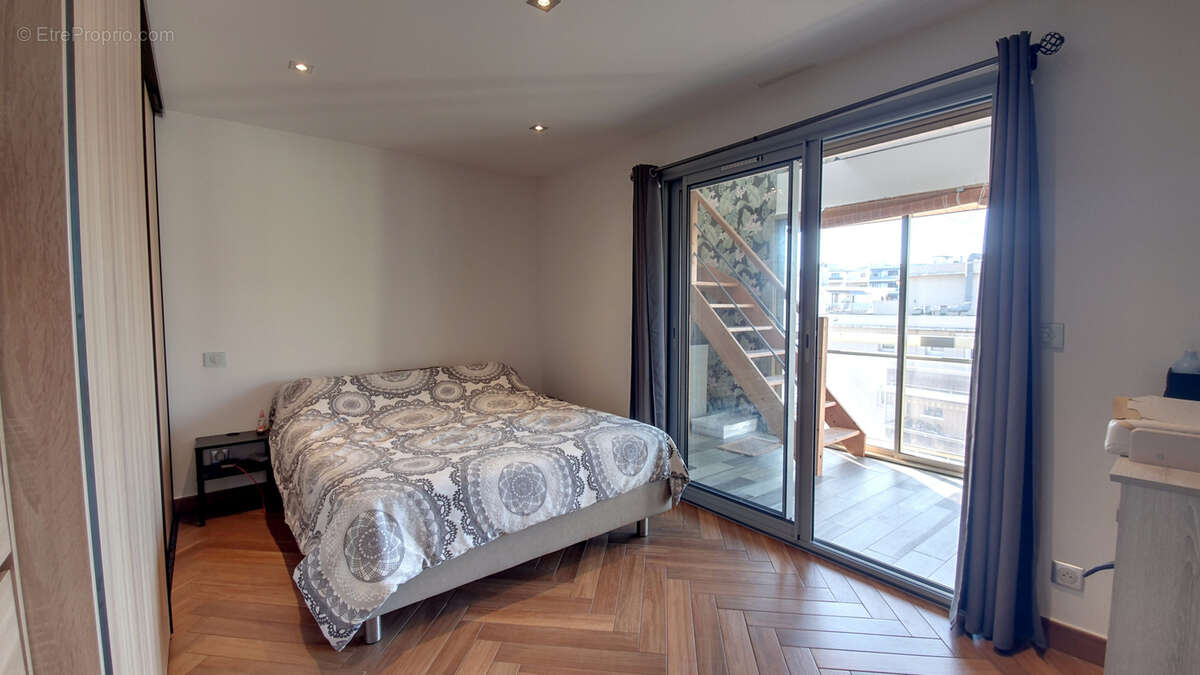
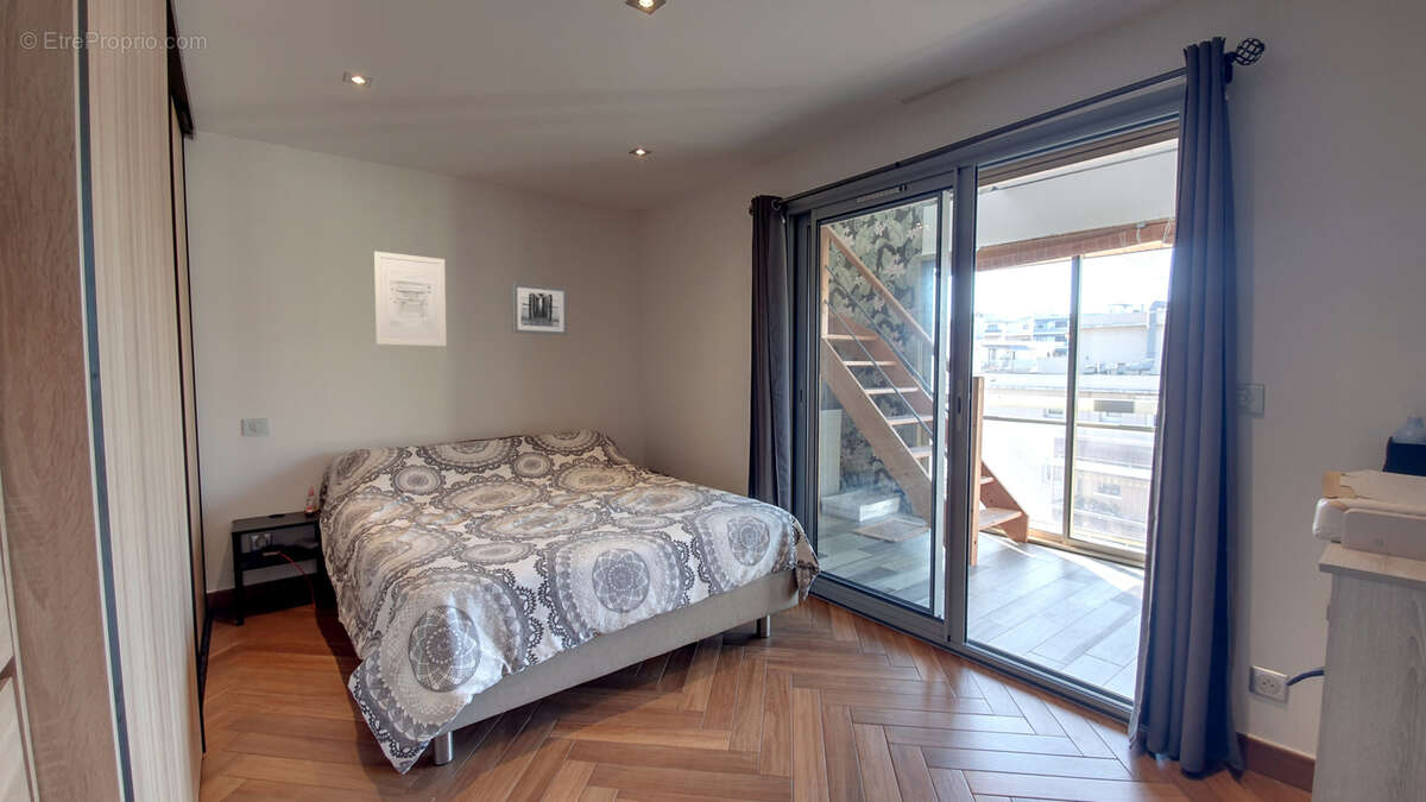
+ wall art (540, 309)
+ wall art (411, 299)
